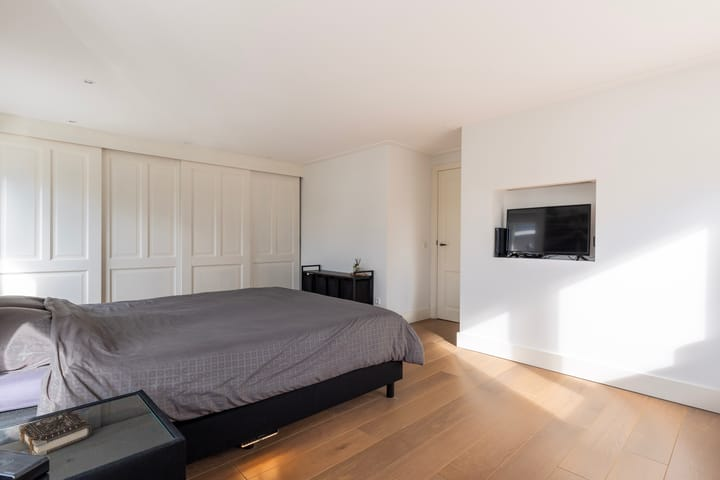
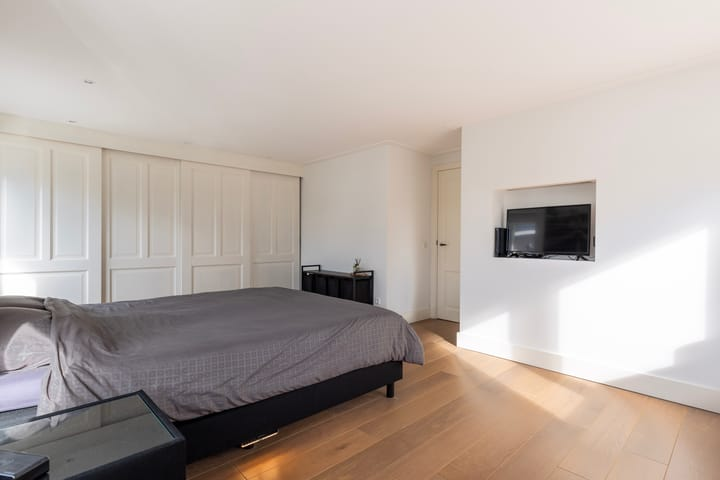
- book (55, 429)
